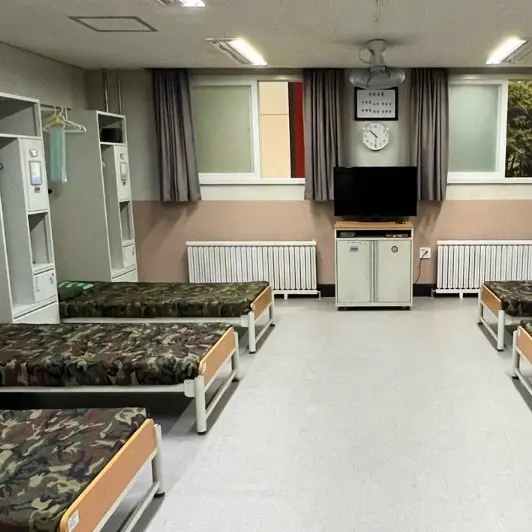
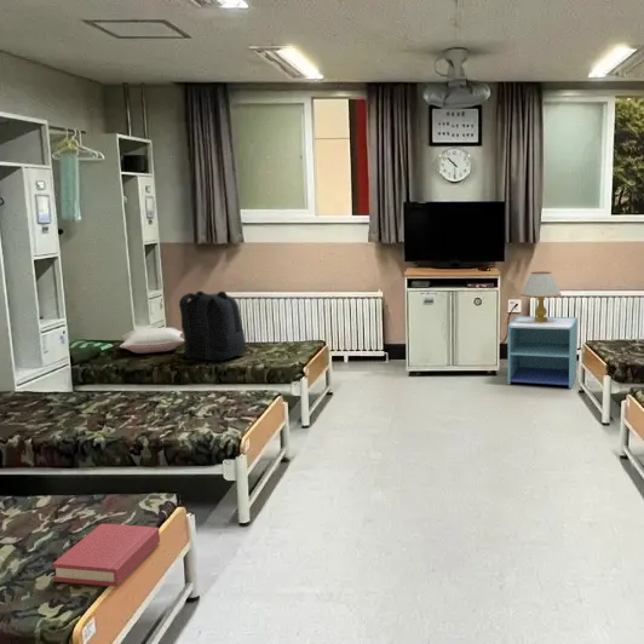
+ backpack (209, 324)
+ table lamp (540, 297)
+ pillow (151, 339)
+ nightstand (542, 350)
+ hardback book (109, 552)
